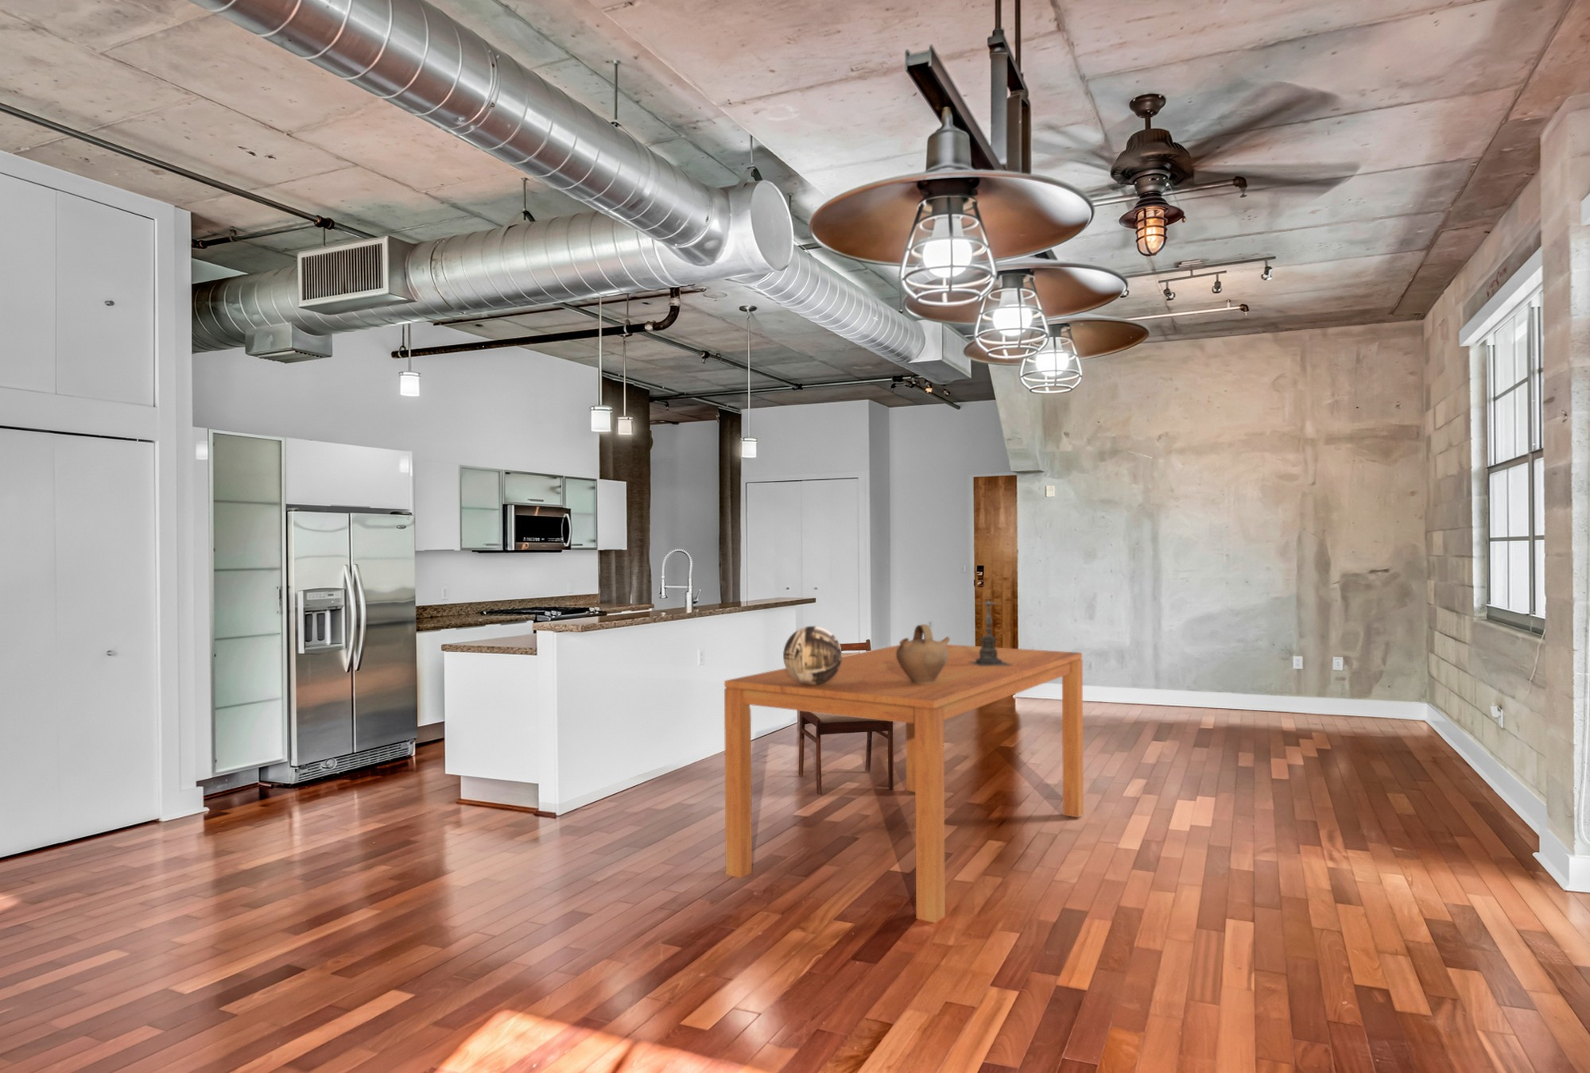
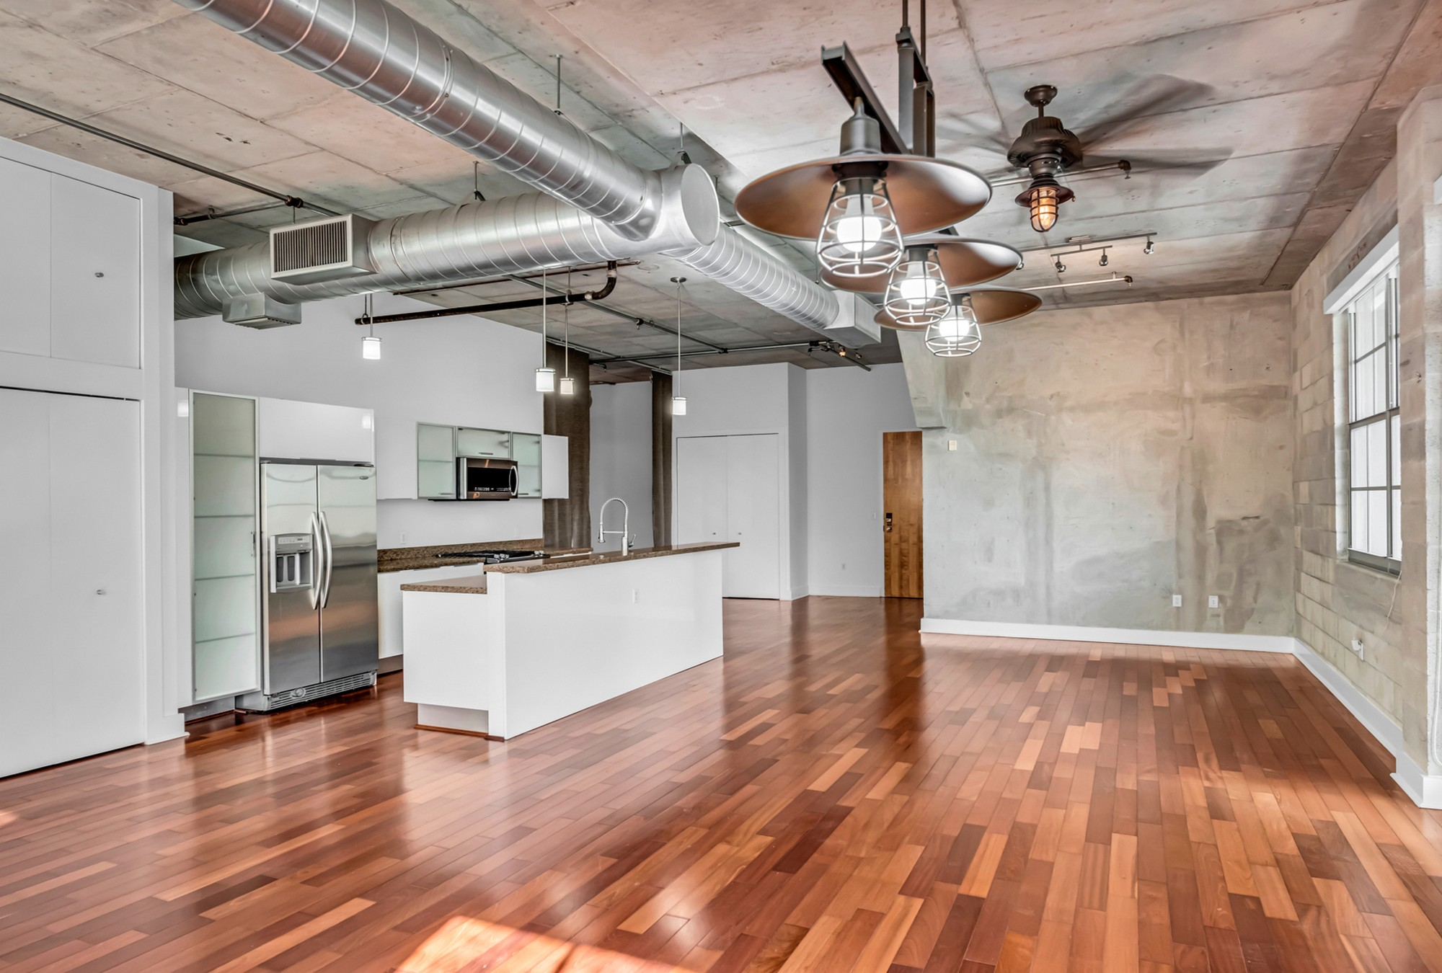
- jug (924, 653)
- dining chair (844, 715)
- decorative bowl (813, 655)
- dining table (921, 753)
- candle holder (989, 628)
